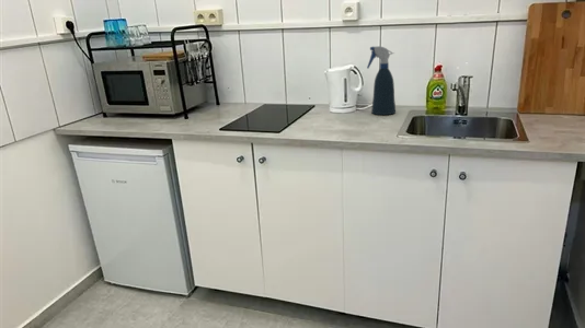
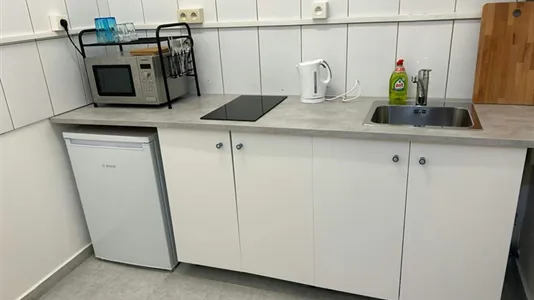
- spray bottle (382, 80)
